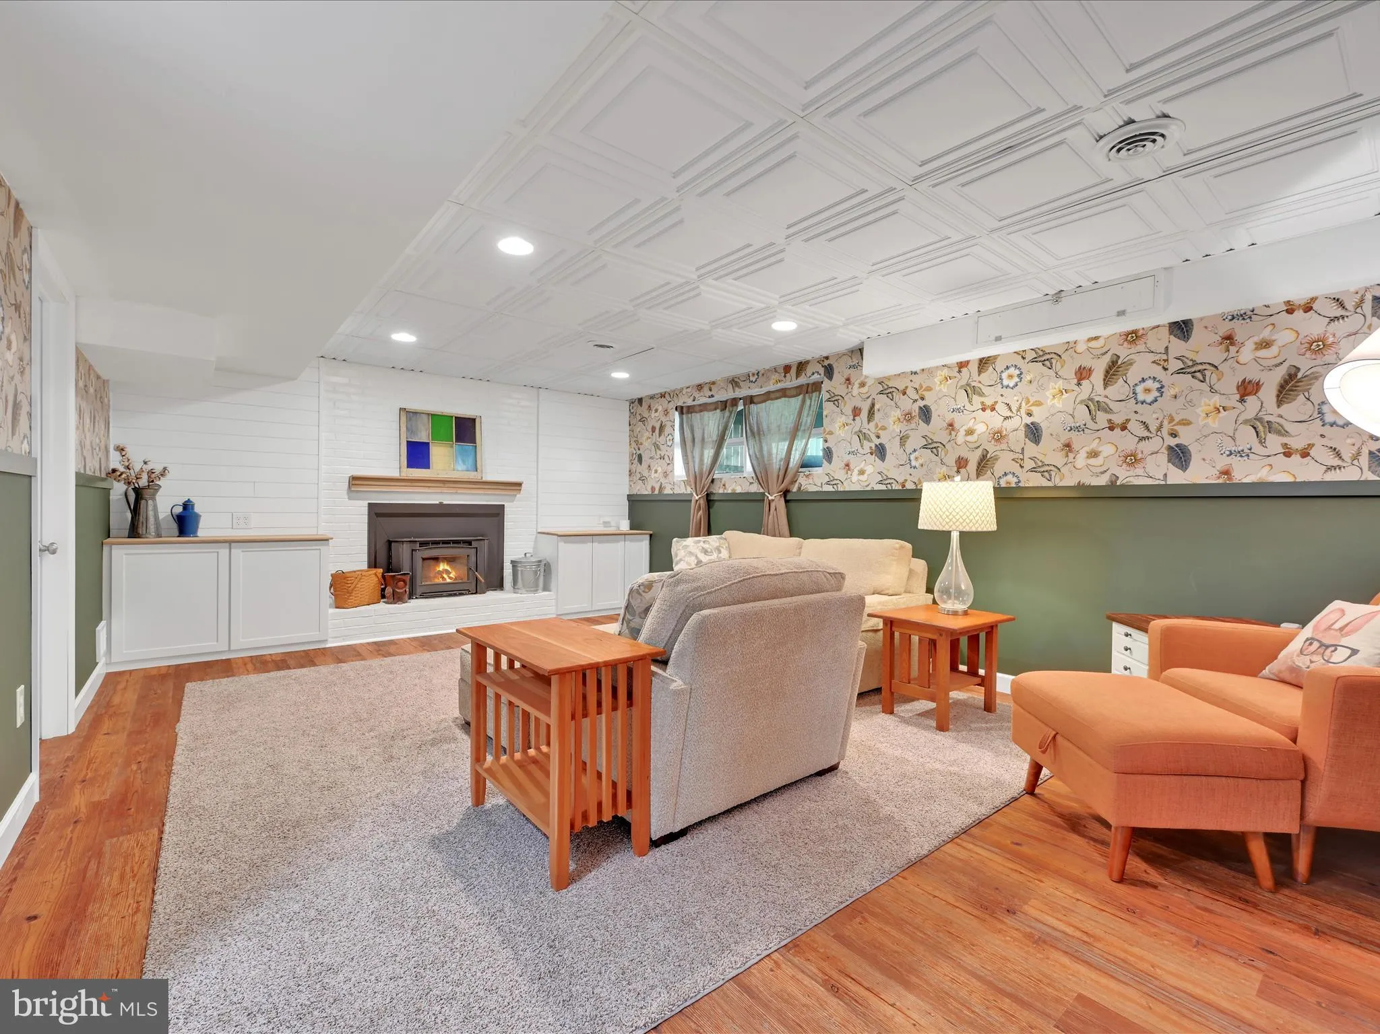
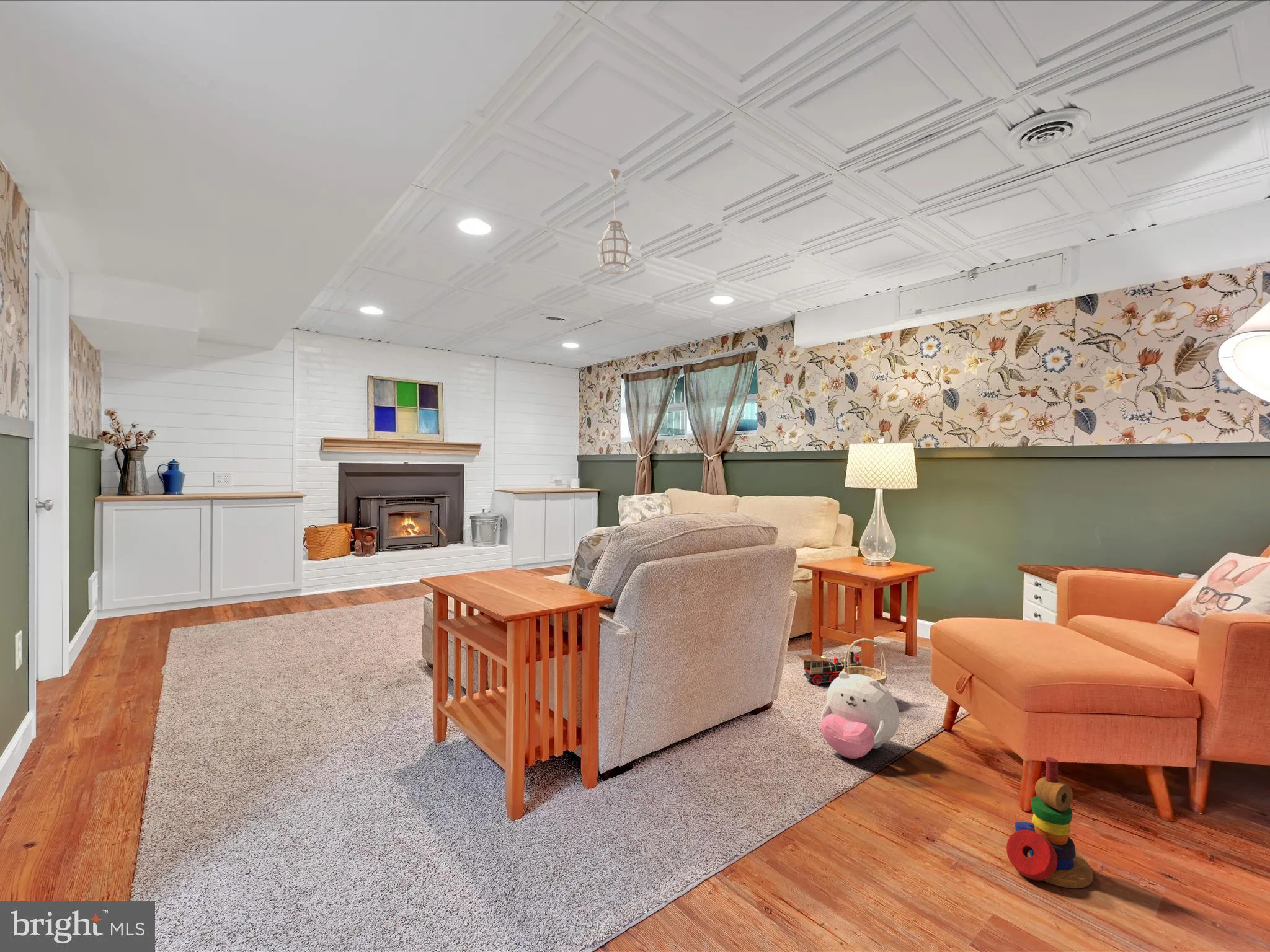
+ toy train (837, 666)
+ basket (864, 669)
+ pendant light (615, 221)
+ plush toy (858, 712)
+ stacking toy (1041, 808)
